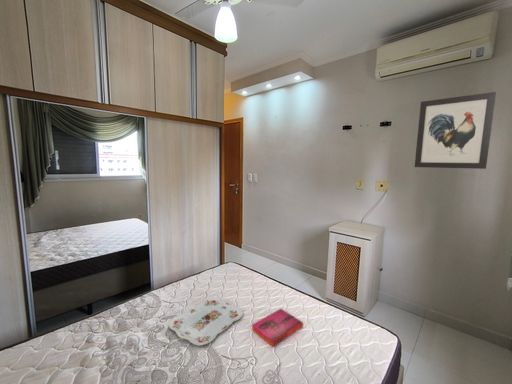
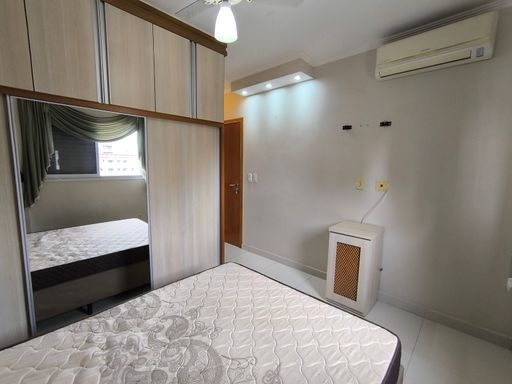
- hardback book (277, 326)
- wall art (451, 133)
- serving tray (207, 318)
